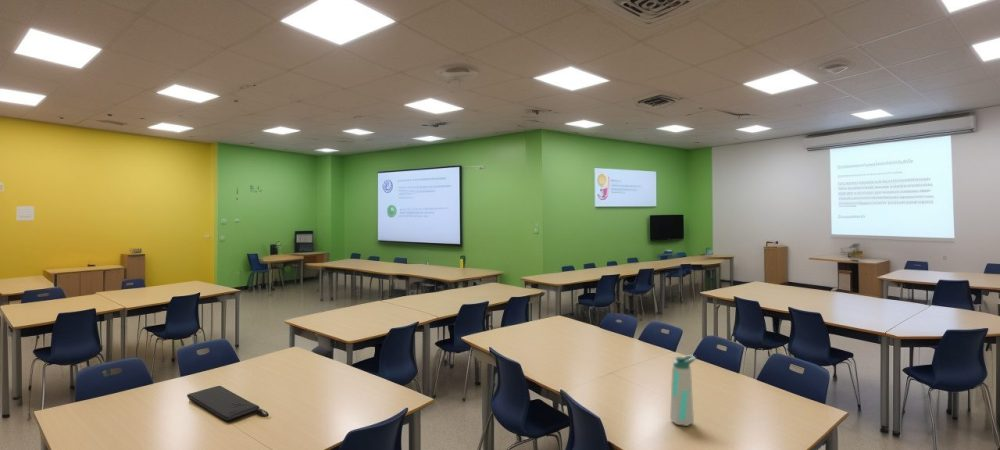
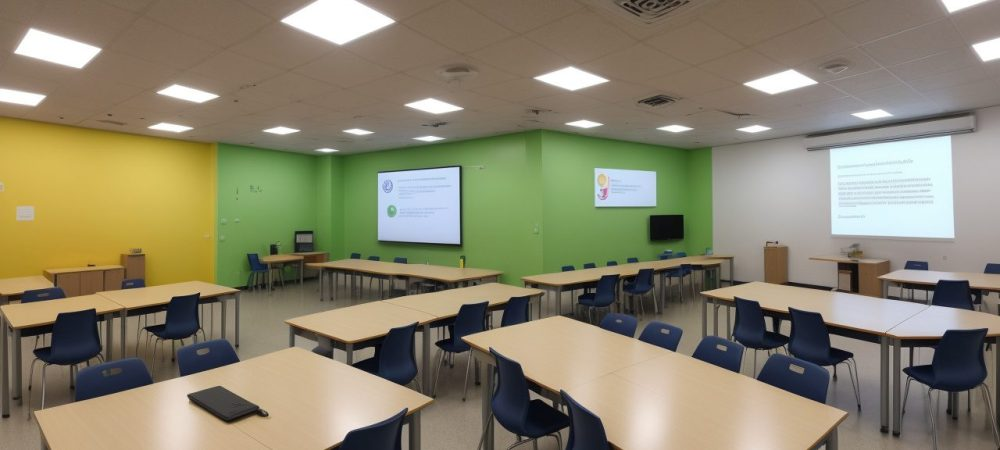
- water bottle (683, 389)
